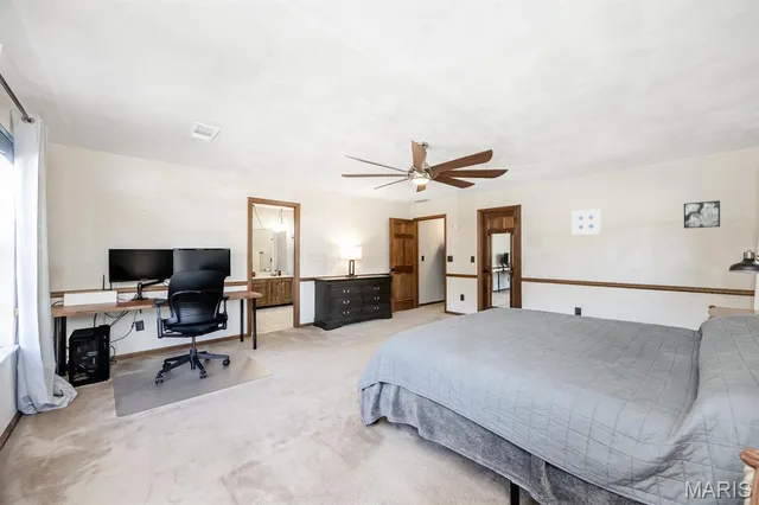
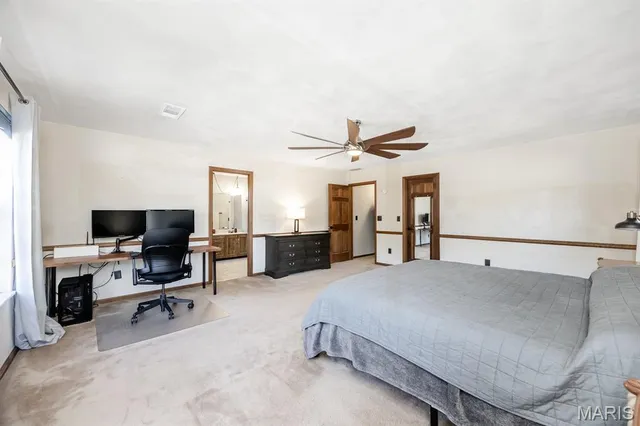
- wall art (701, 215)
- wall art (586, 222)
